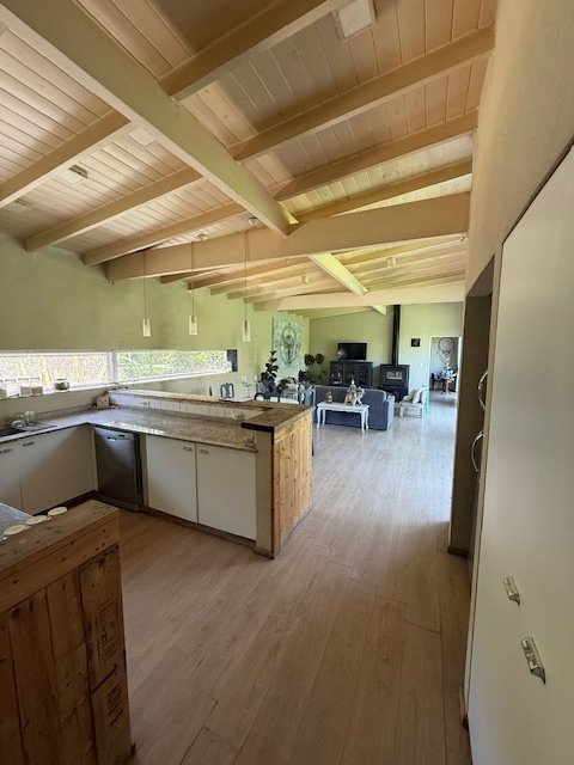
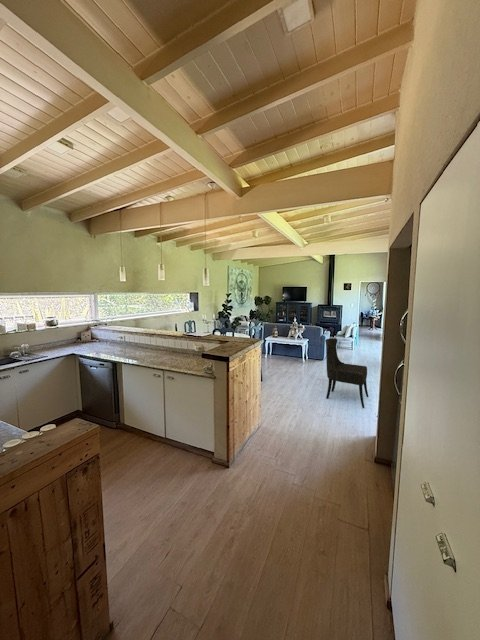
+ dining chair (348, 370)
